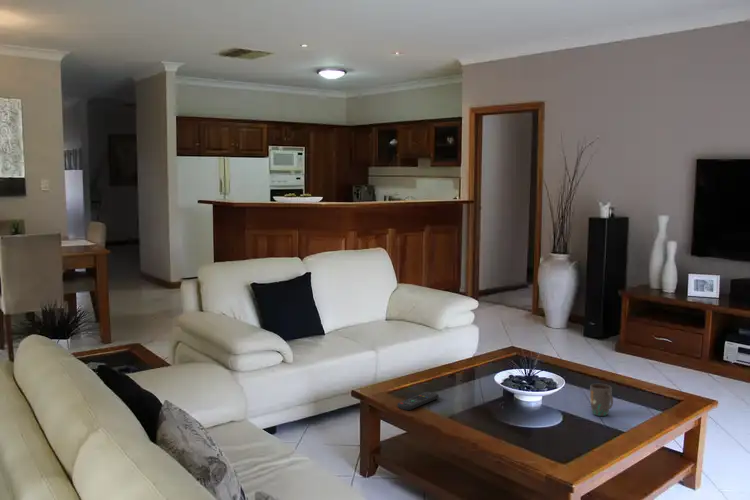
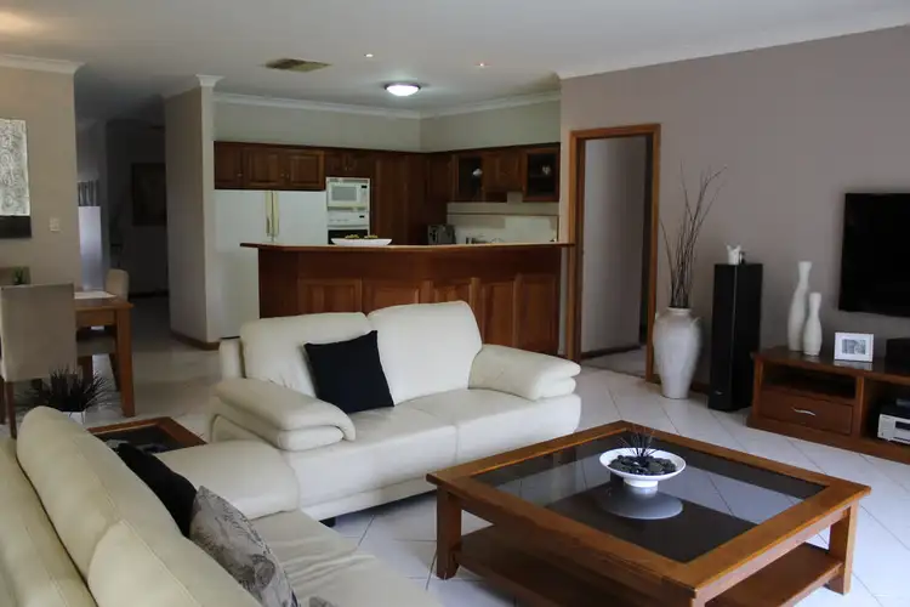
- mug (603, 401)
- remote control (418, 400)
